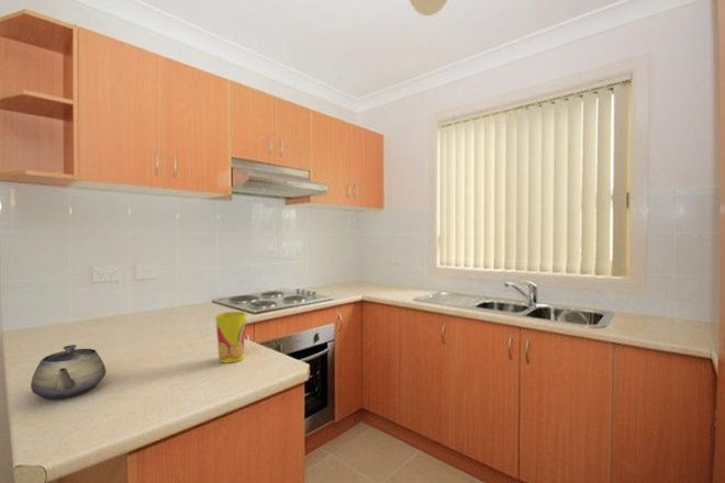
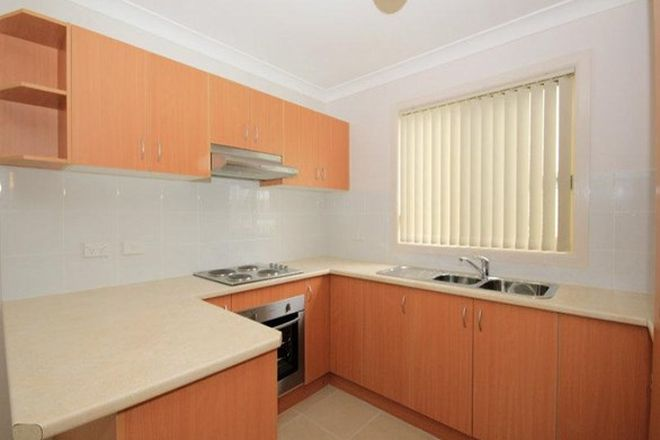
- cup (231, 336)
- teapot (69, 369)
